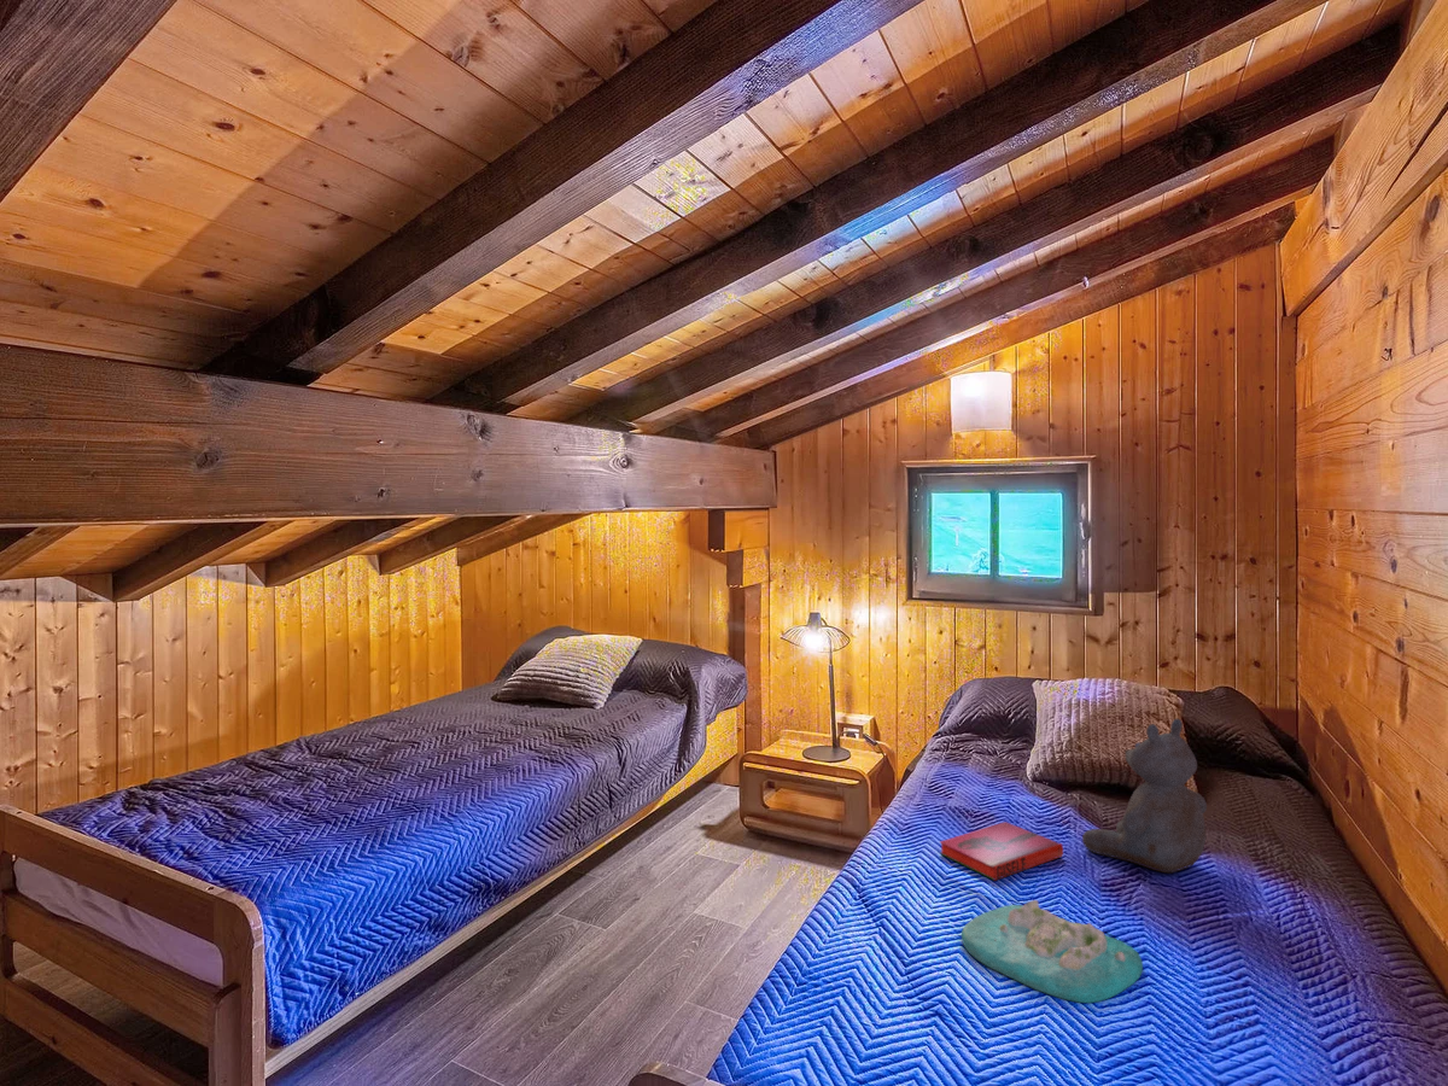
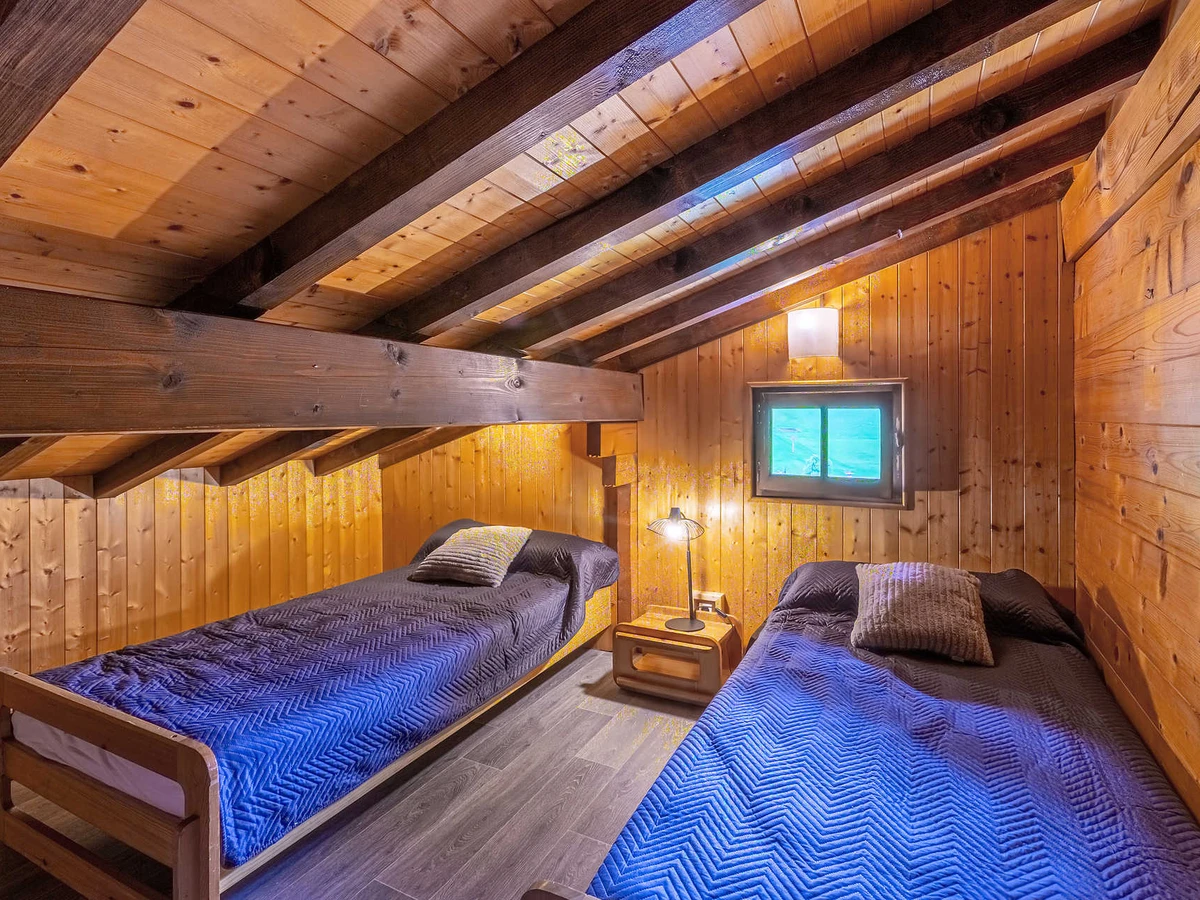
- hardback book (1000, 848)
- stuffed bear (1143, 788)
- decorative tray (1046, 921)
